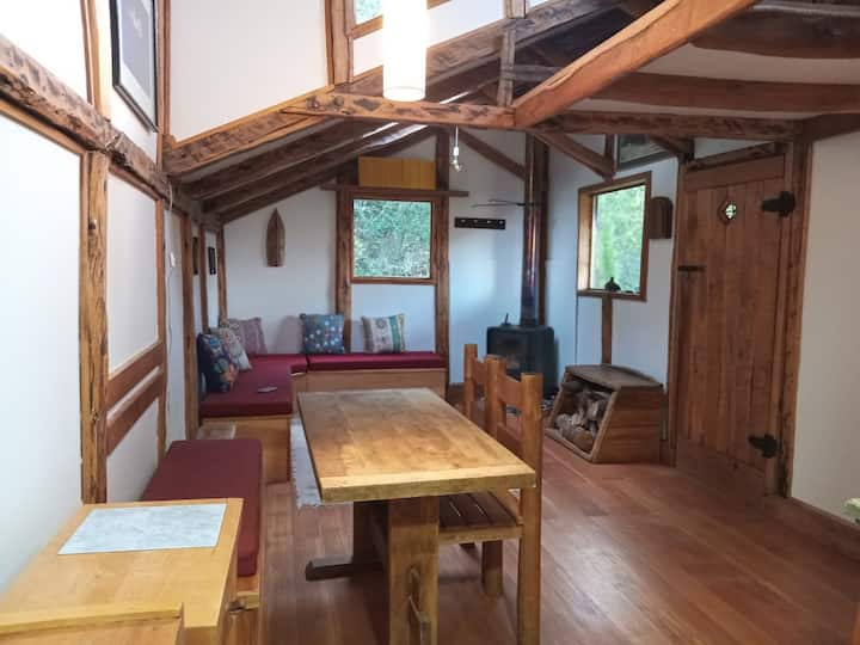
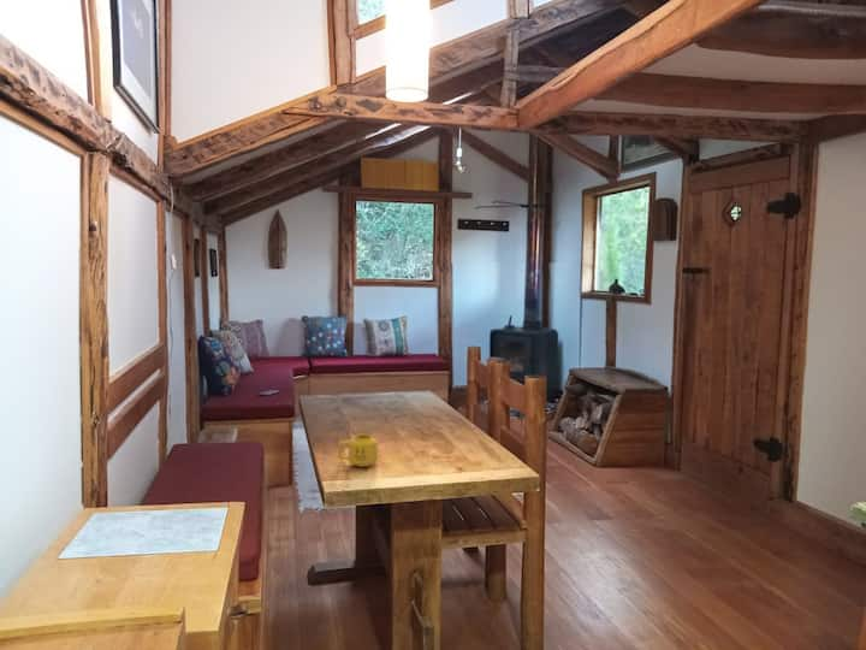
+ mug (357, 450)
